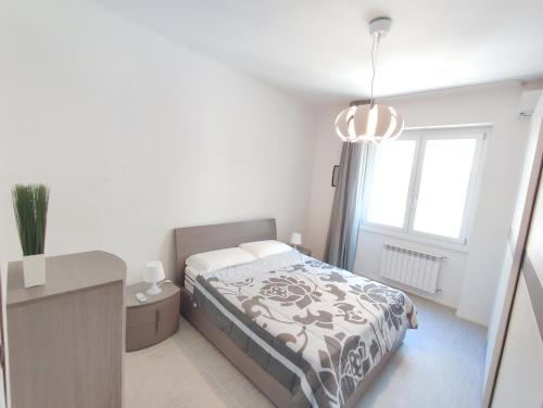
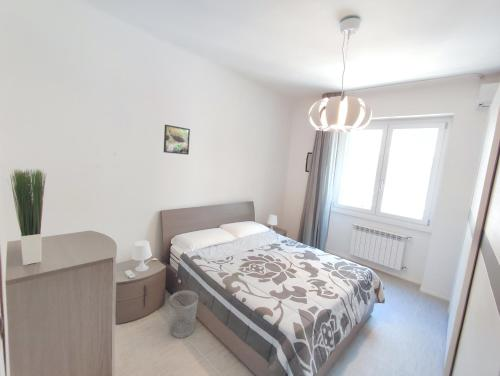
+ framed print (177, 140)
+ wastebasket (183, 314)
